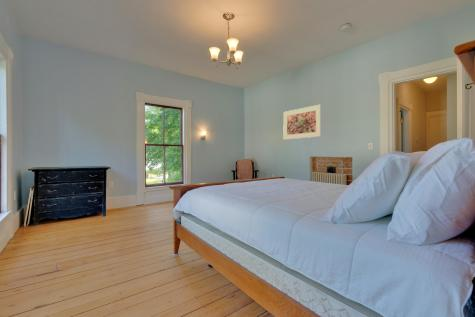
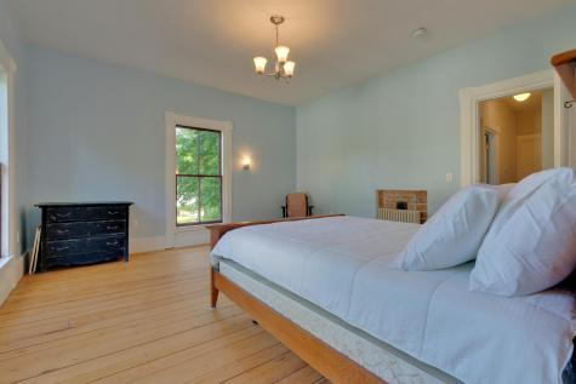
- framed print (300, 123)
